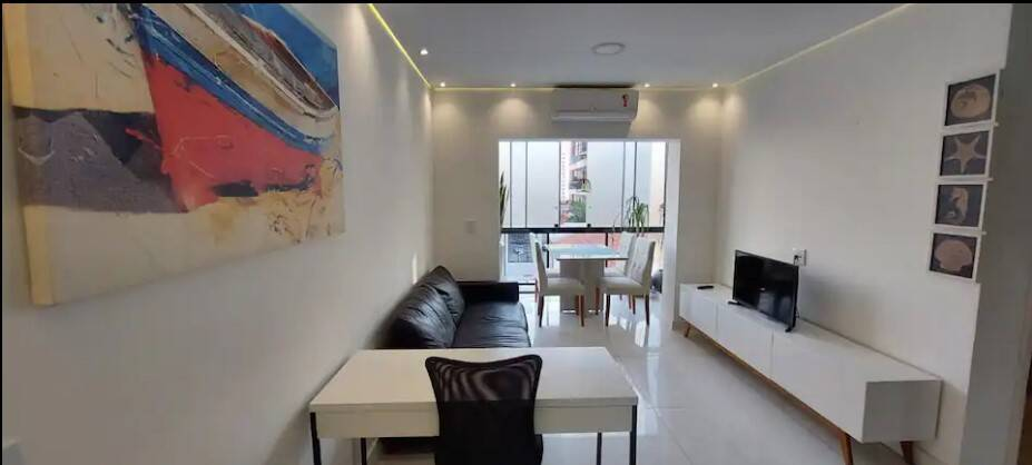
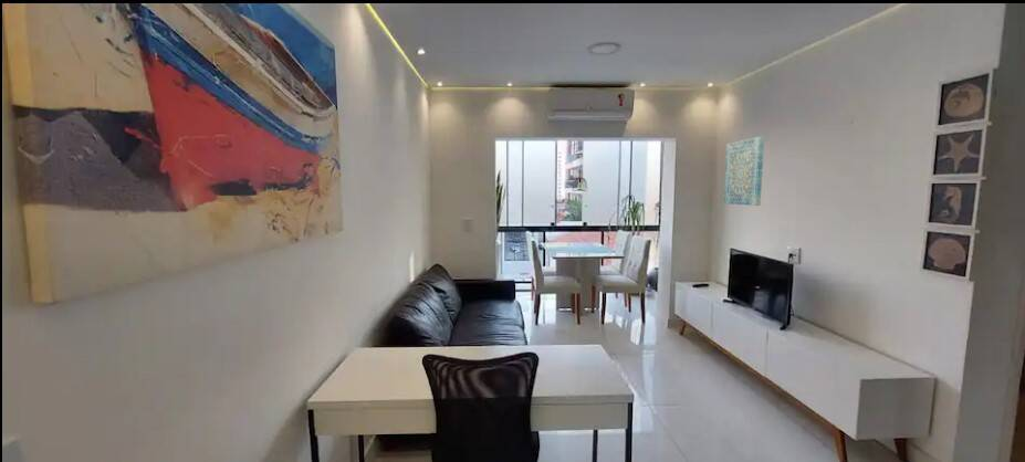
+ wall art (742, 172)
